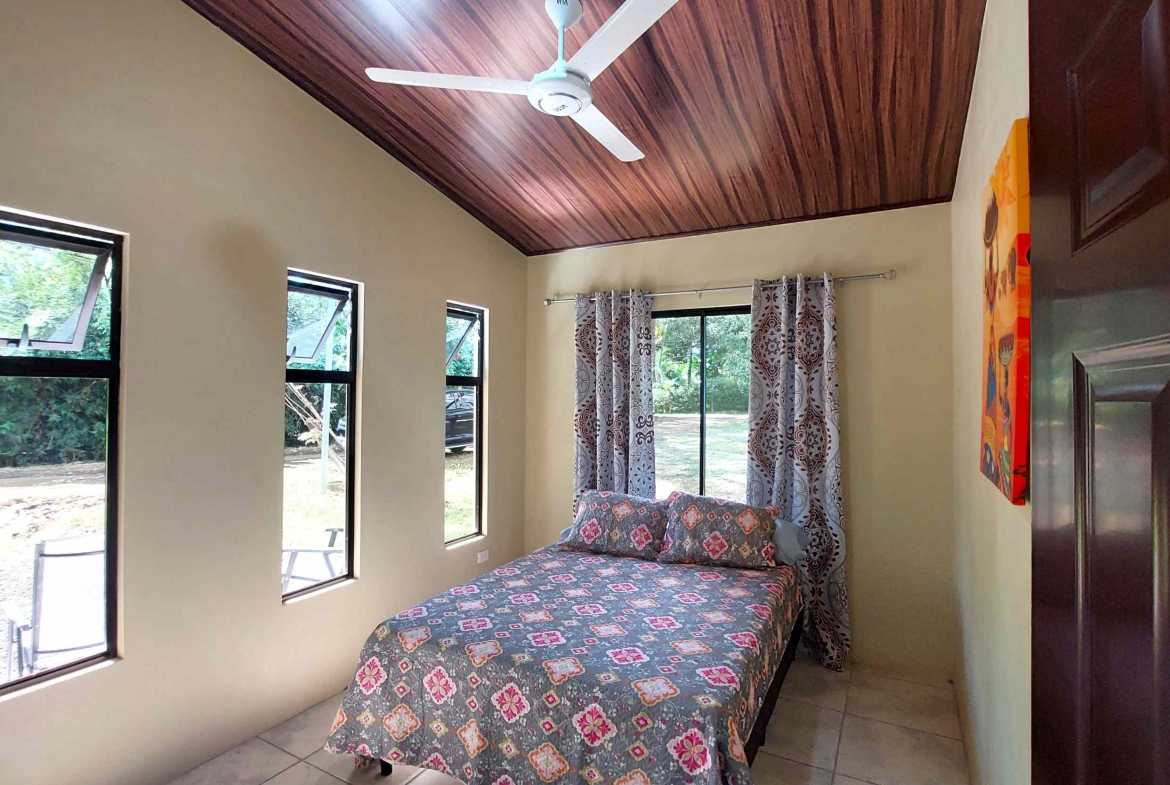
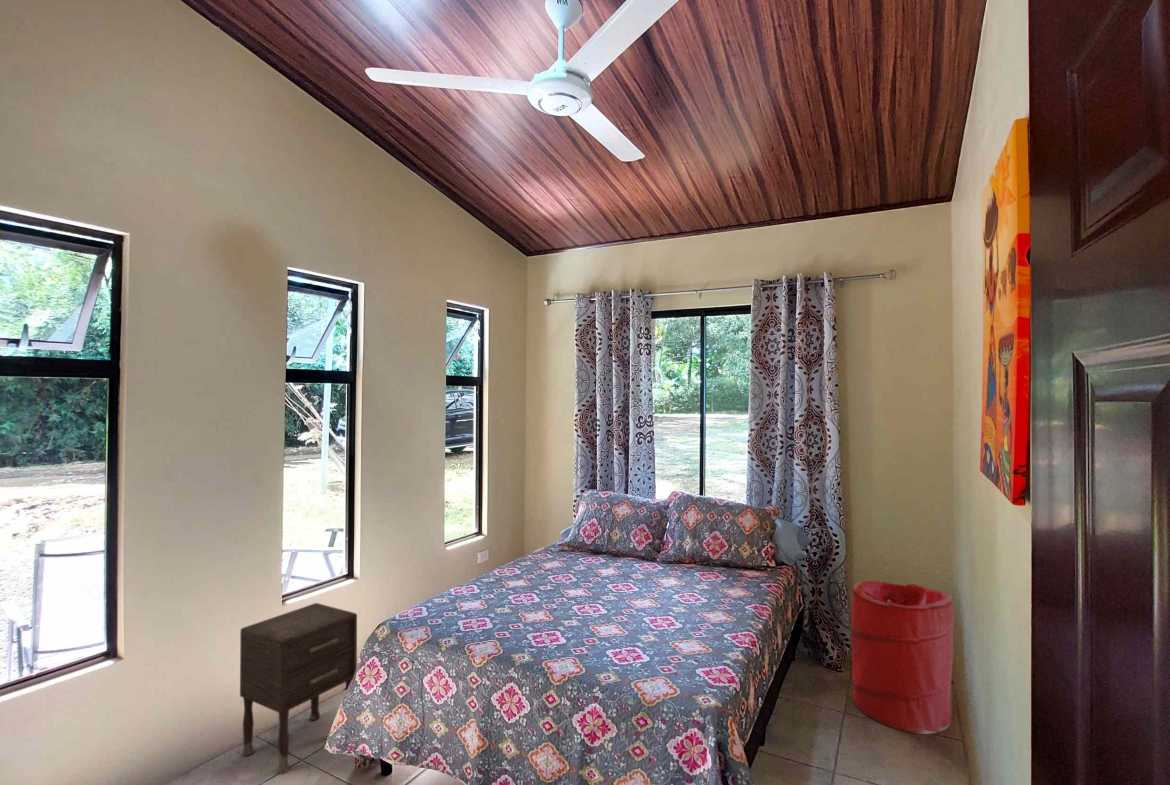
+ nightstand (301, 681)
+ laundry hamper (900, 647)
